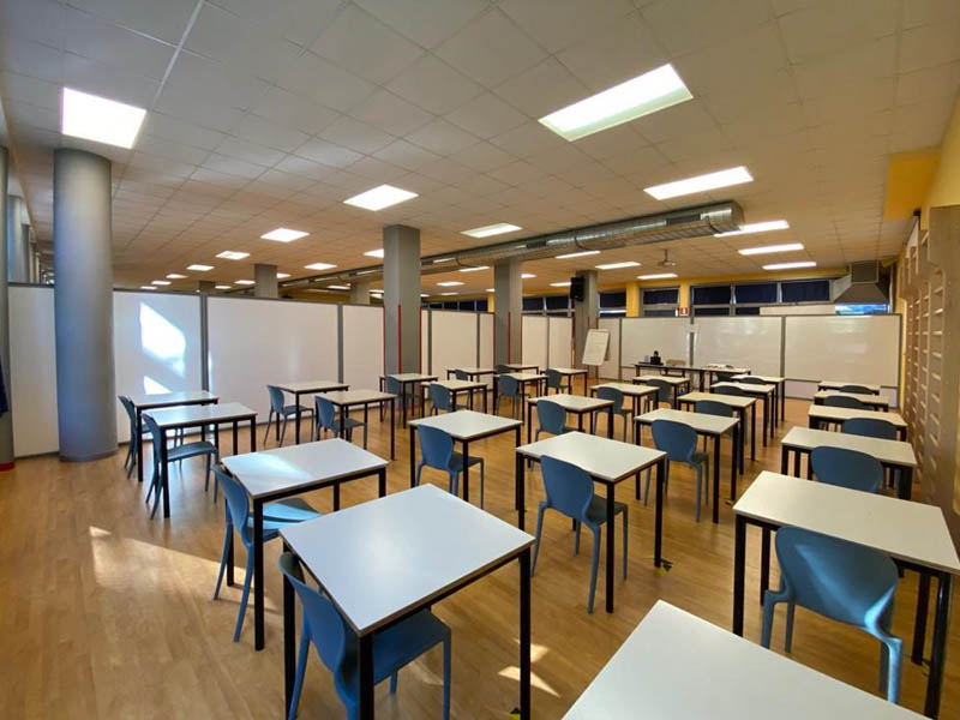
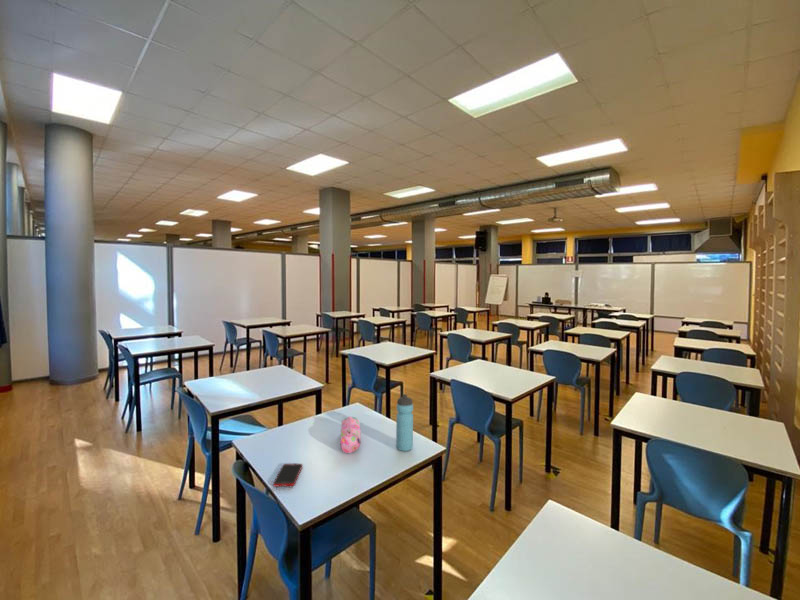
+ water bottle (404, 421)
+ cell phone (288, 474)
+ pencil case (350, 433)
